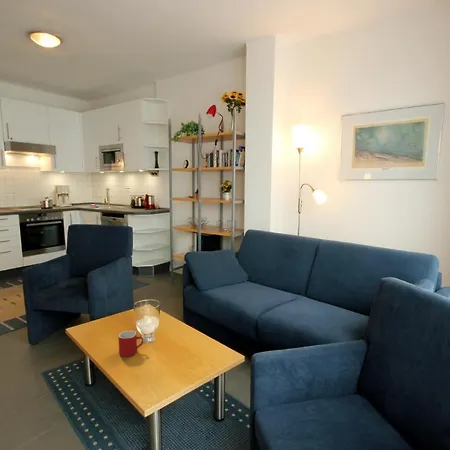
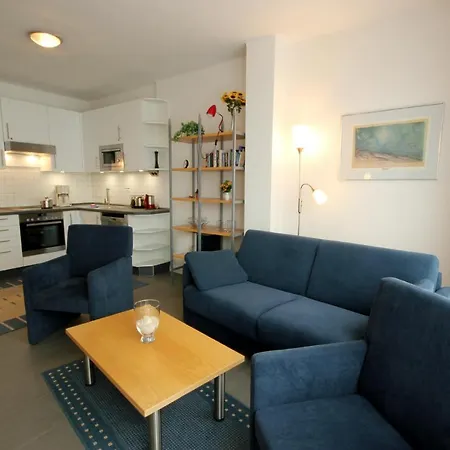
- mug (131, 343)
